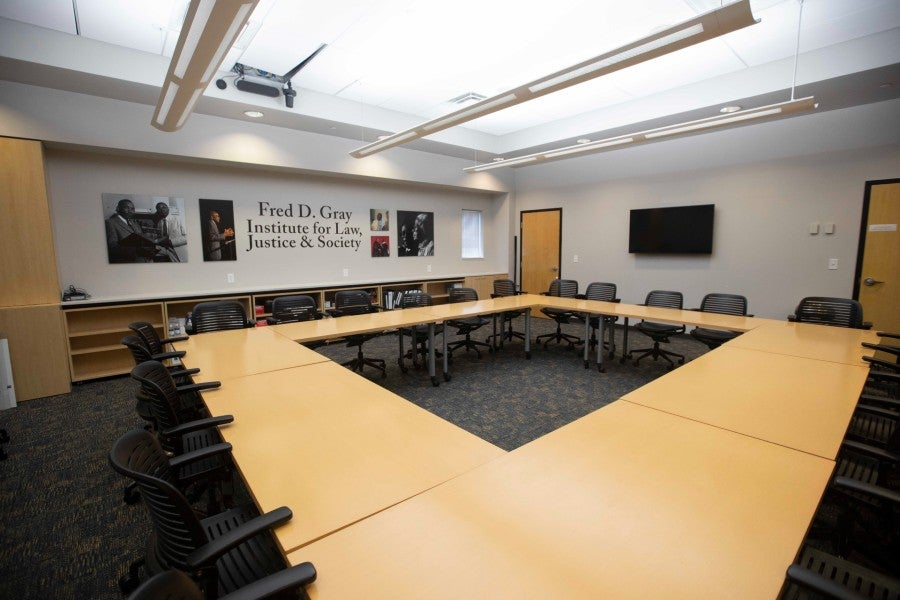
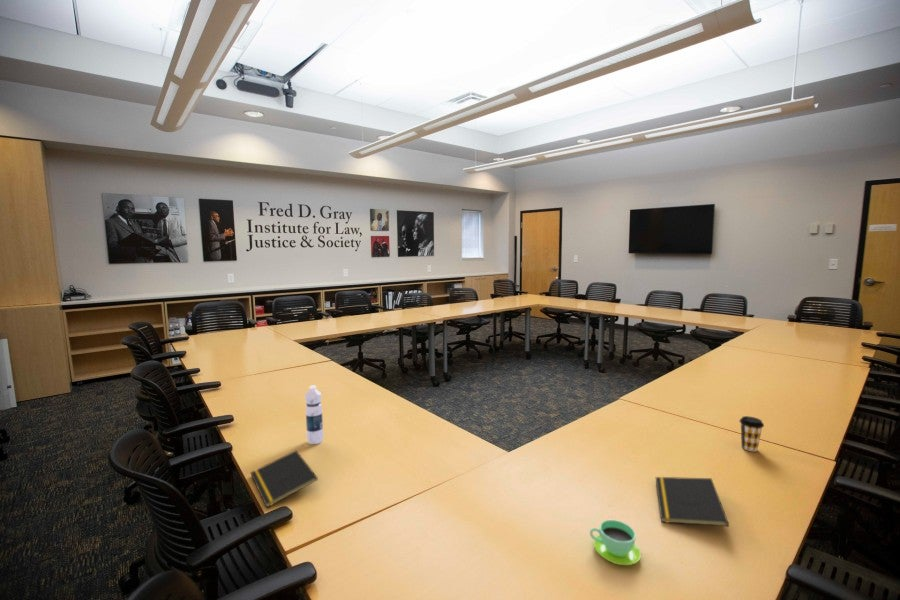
+ notepad (283, 476)
+ notepad (688, 498)
+ coffee cup (750, 434)
+ water bottle (314, 413)
+ cup (615, 541)
